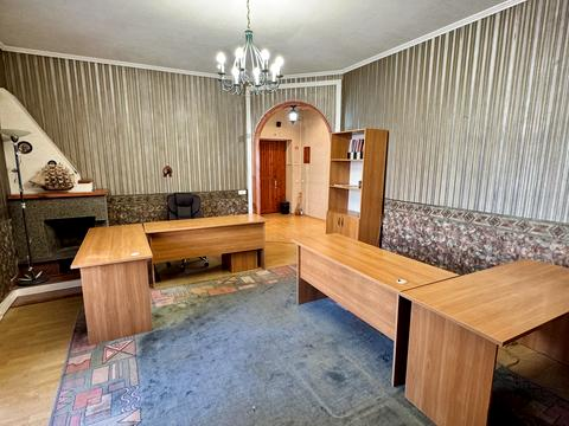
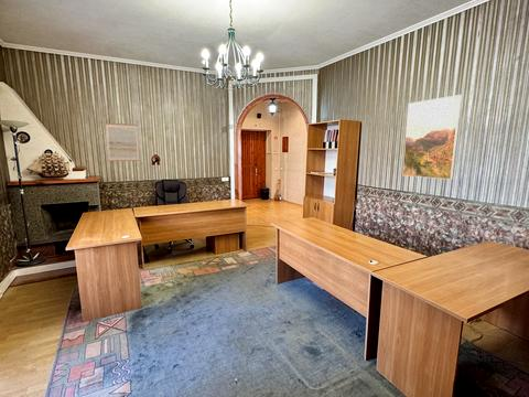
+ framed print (429, 139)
+ wall art (122, 142)
